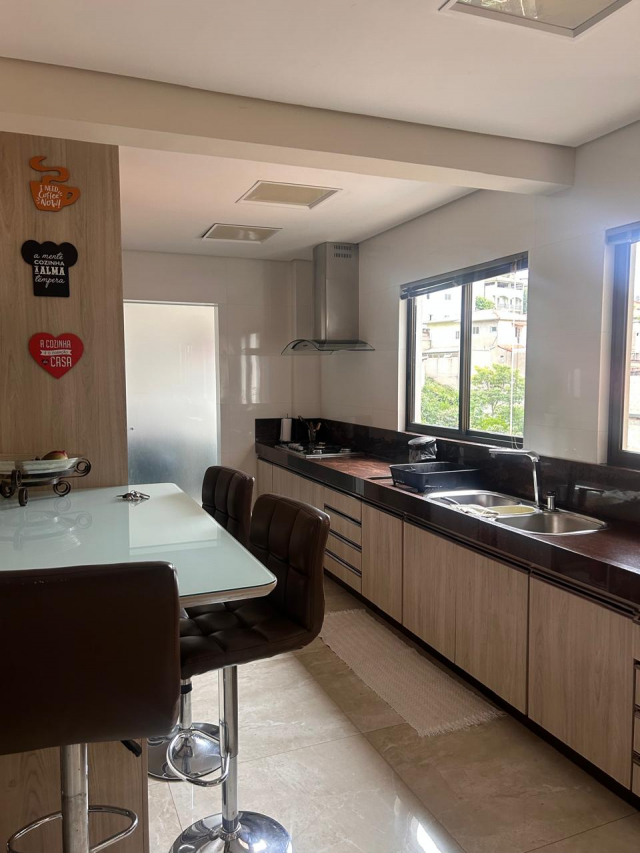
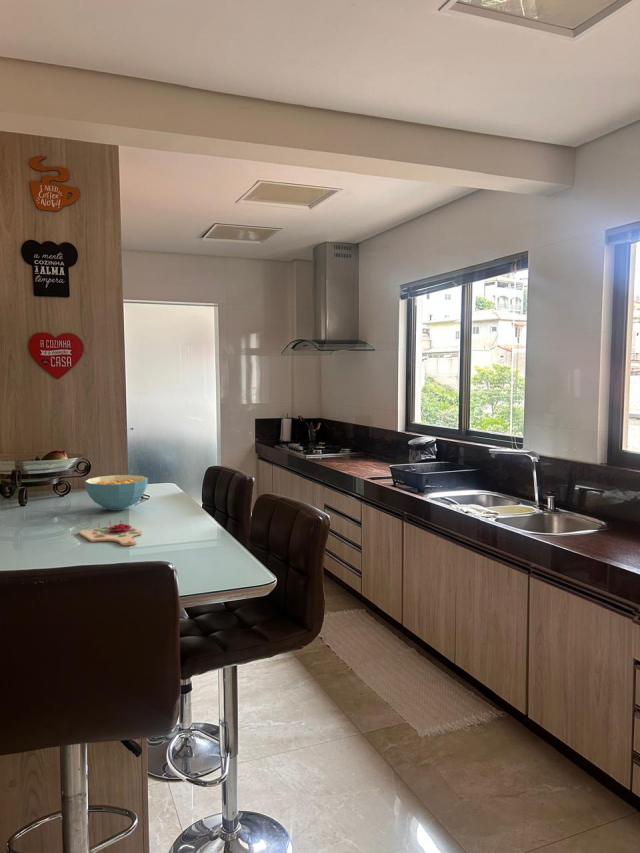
+ cutting board (116, 532)
+ cereal bowl (117, 494)
